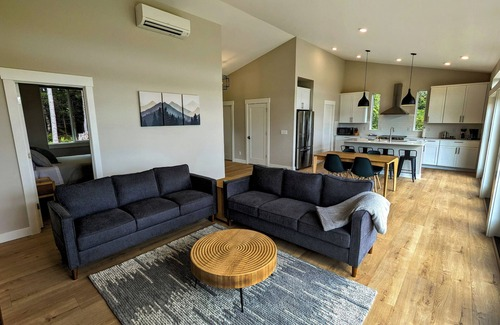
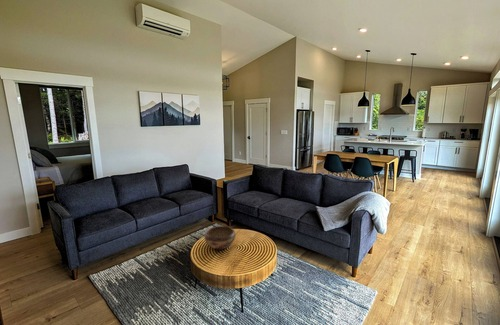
+ decorative bowl (220, 238)
